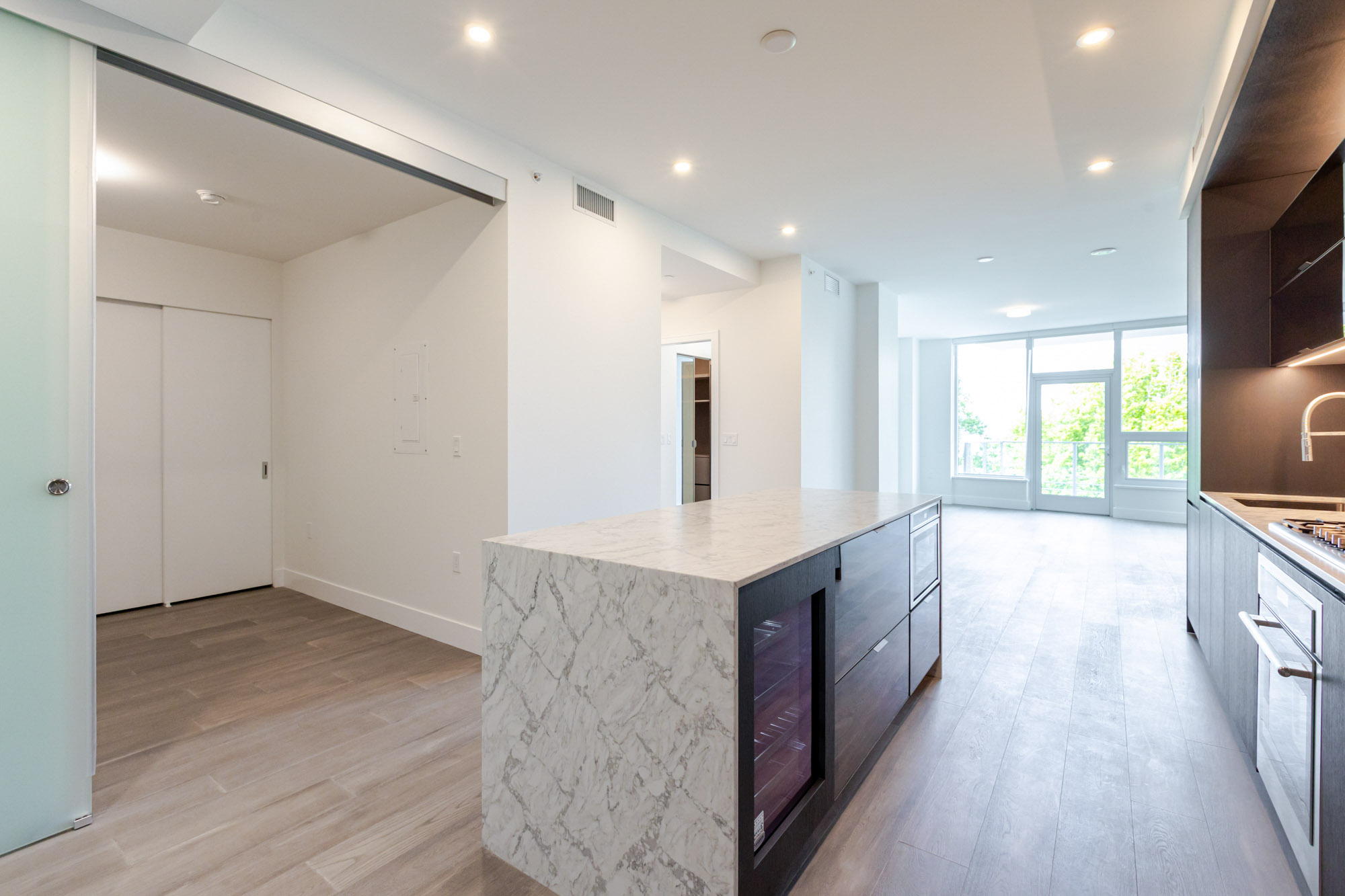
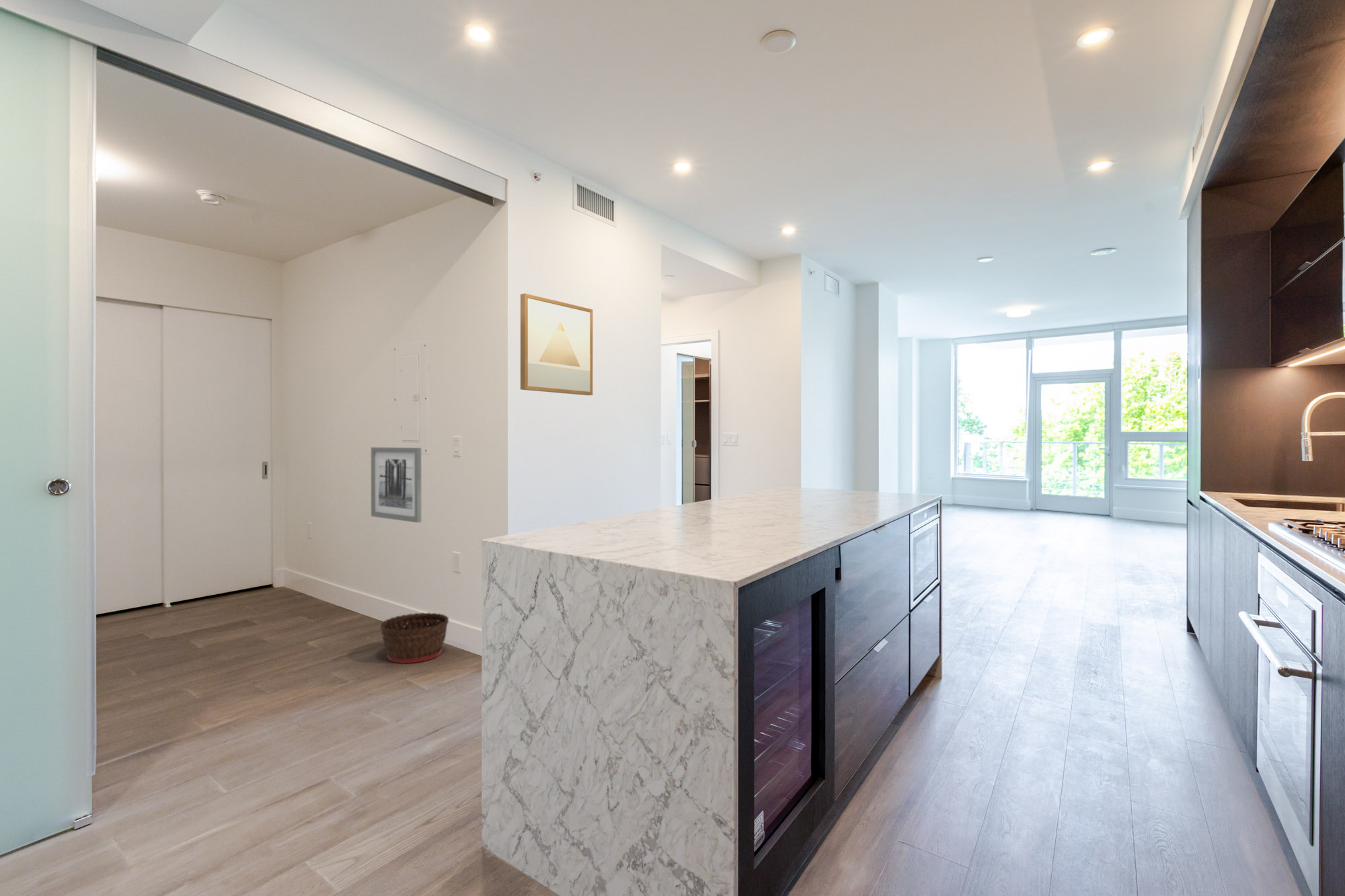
+ wall art (558, 347)
+ basket (415, 638)
+ wall art (395, 483)
